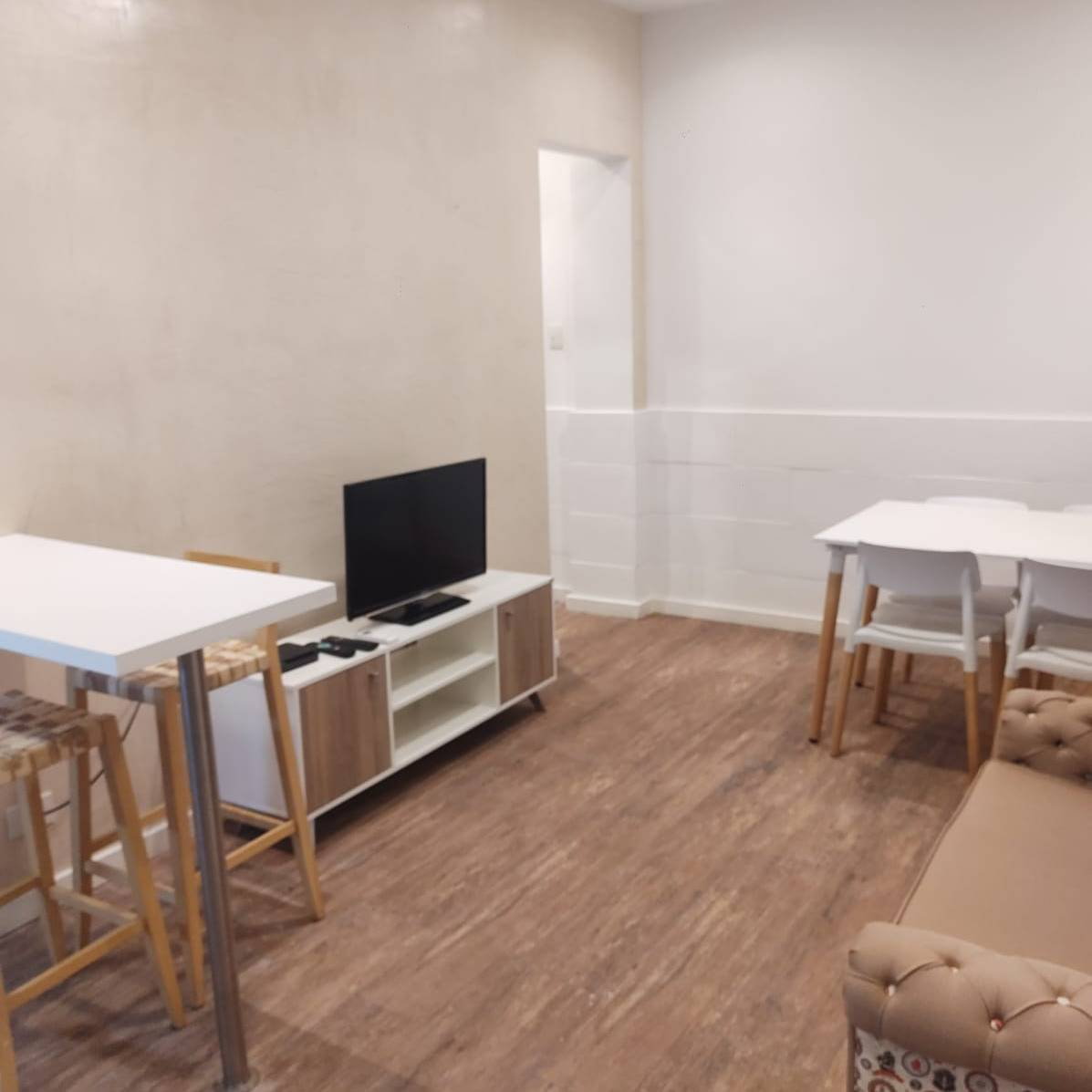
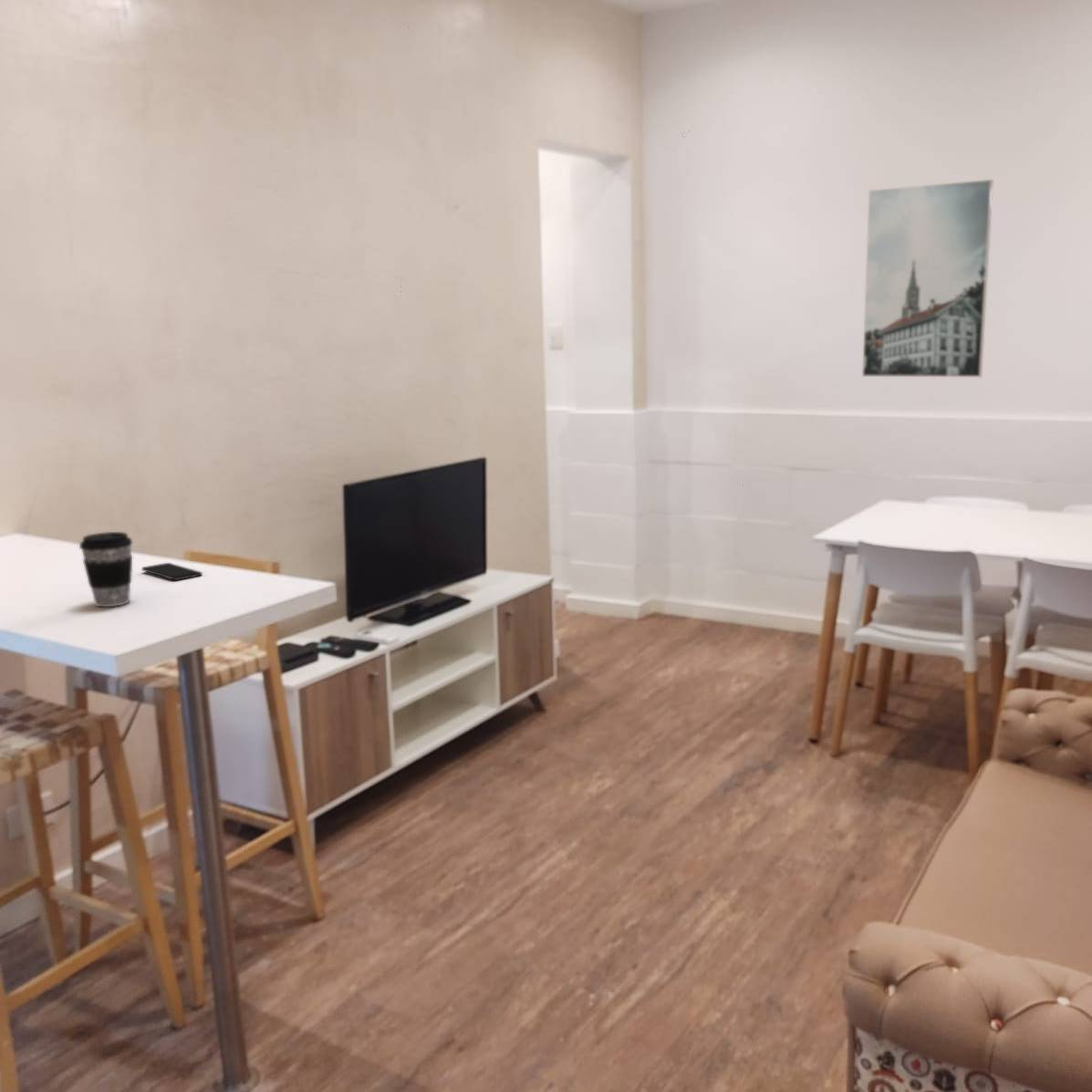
+ smartphone (172, 571)
+ coffee cup (109, 569)
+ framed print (924, 282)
